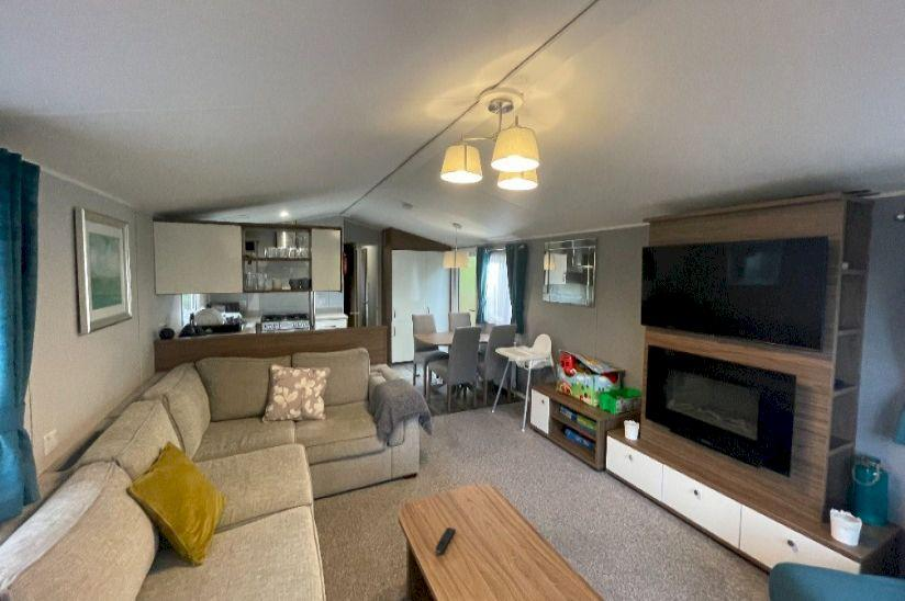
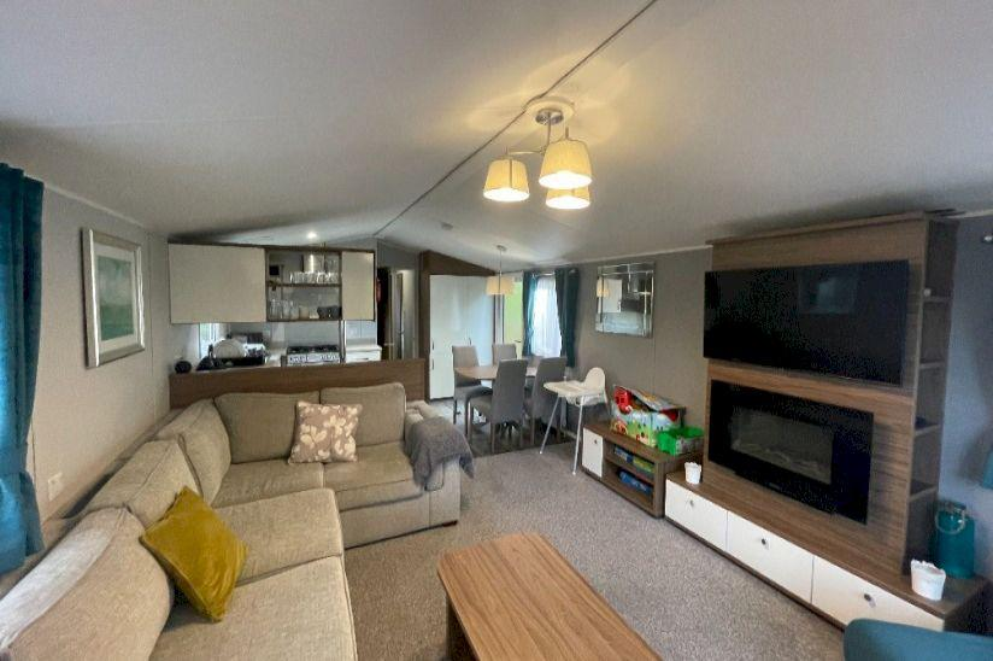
- remote control (445, 540)
